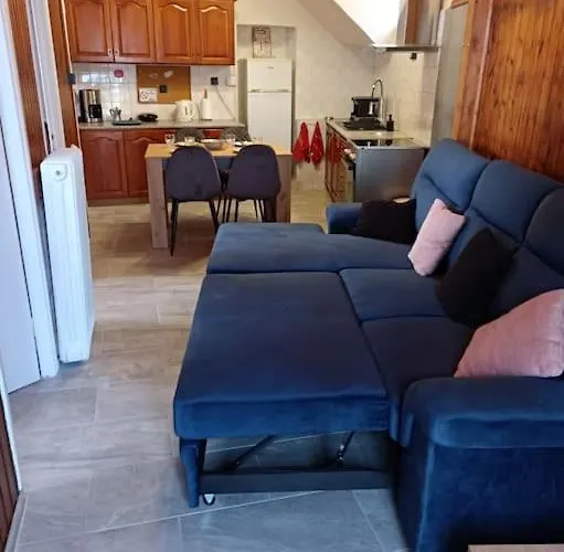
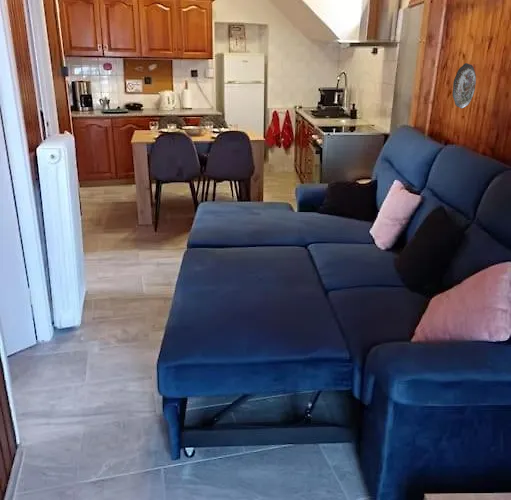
+ decorative plate (465, 86)
